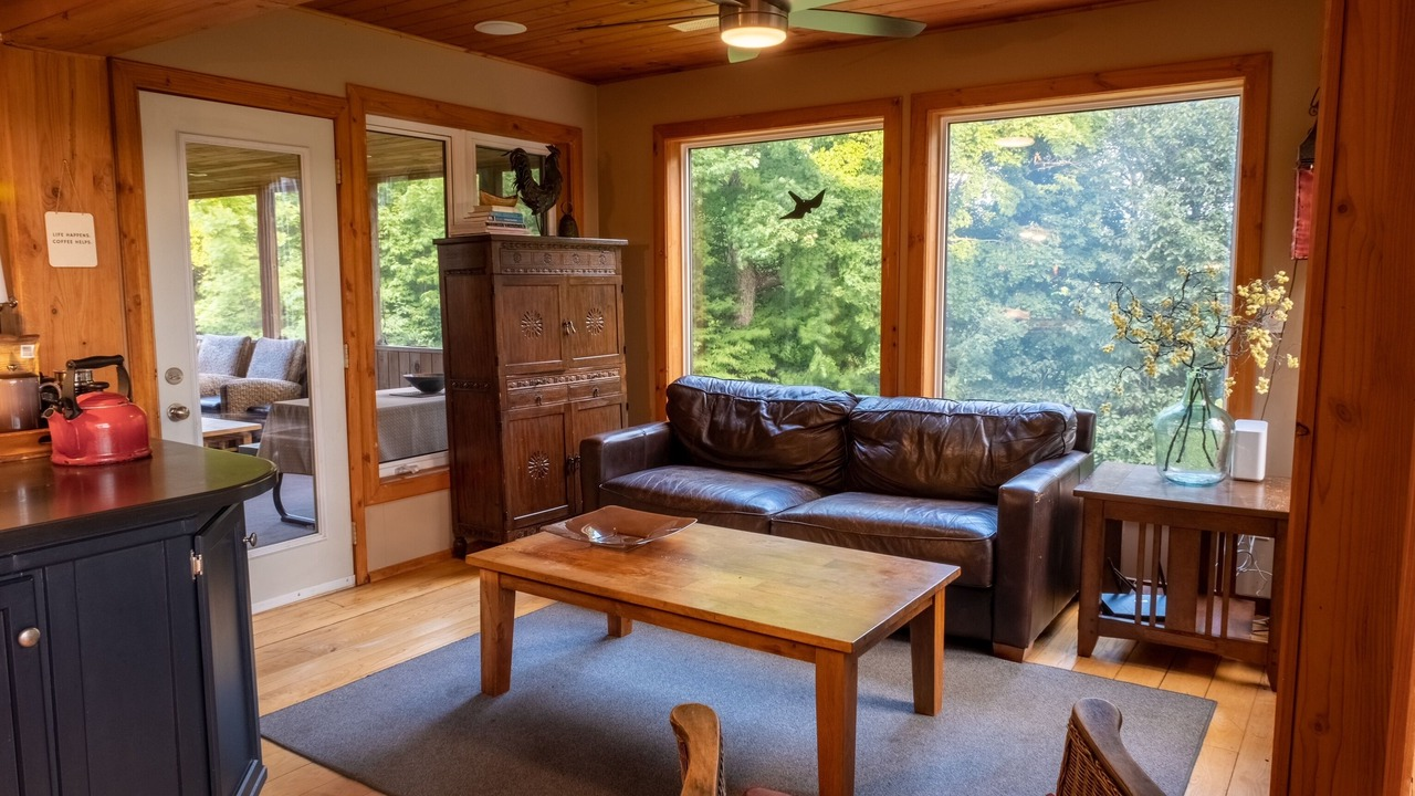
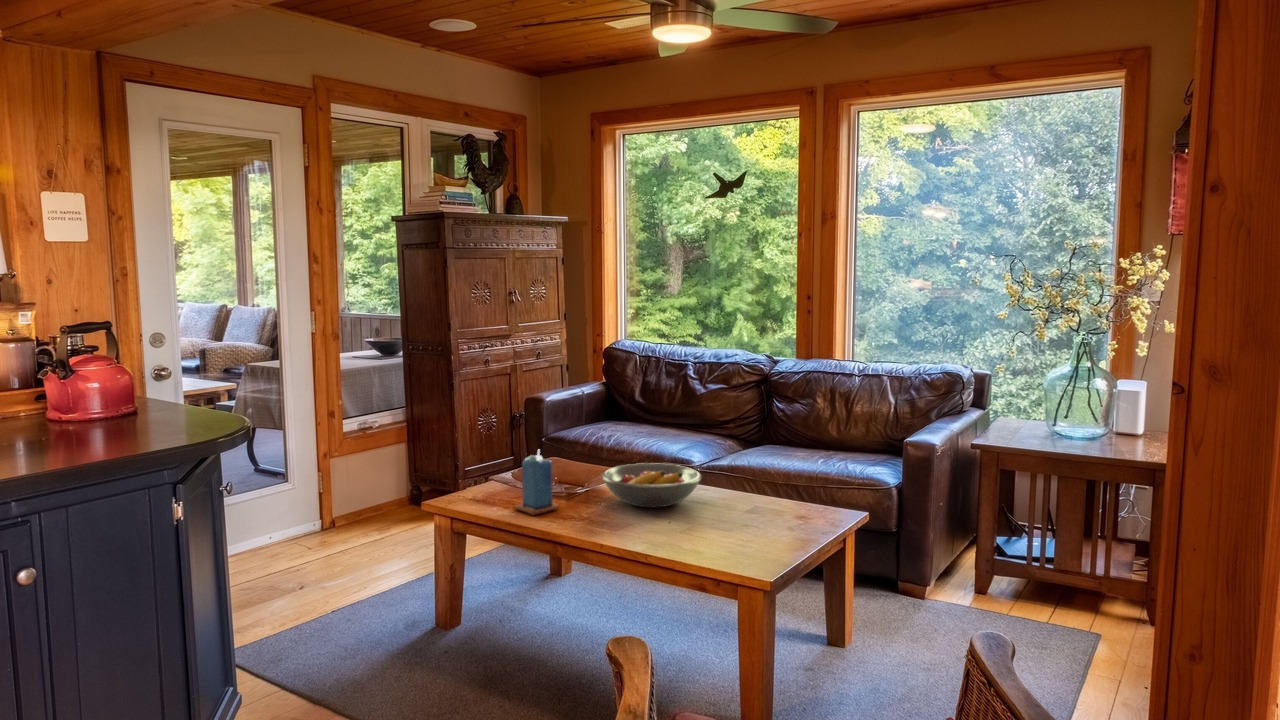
+ fruit bowl (651, 484)
+ candle (536, 480)
